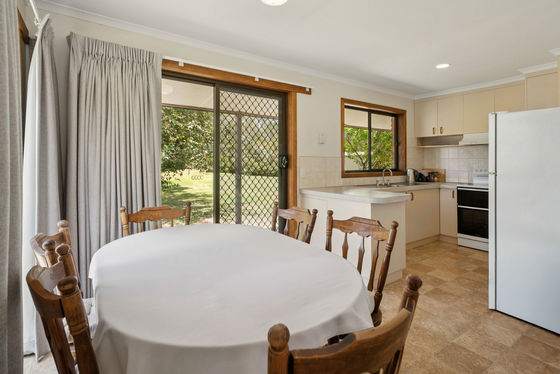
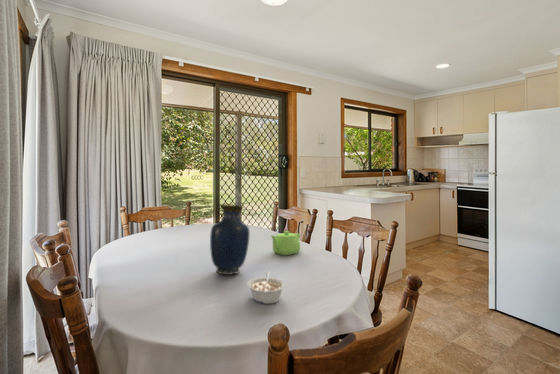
+ teapot (285, 241)
+ vase (230, 238)
+ legume (265, 288)
